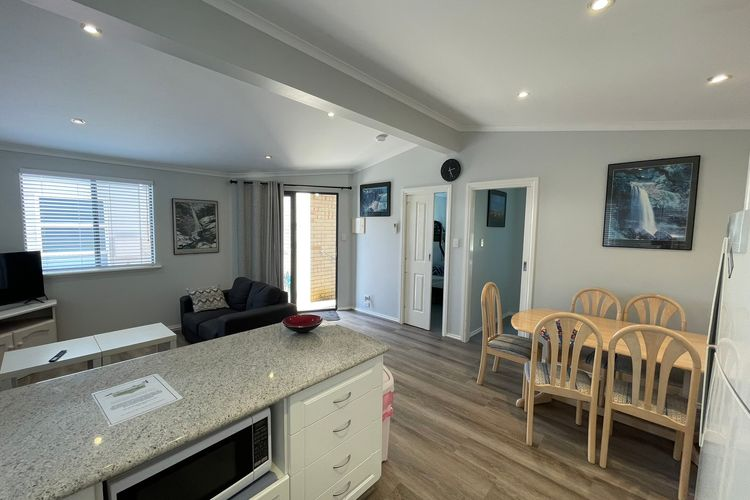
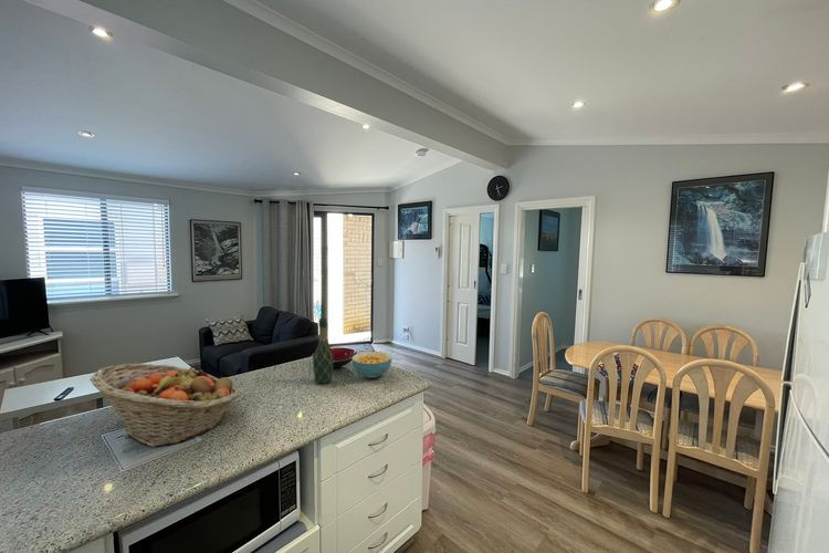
+ fruit basket (170, 394)
+ cereal bowl (371, 366)
+ wine bottle (323, 349)
